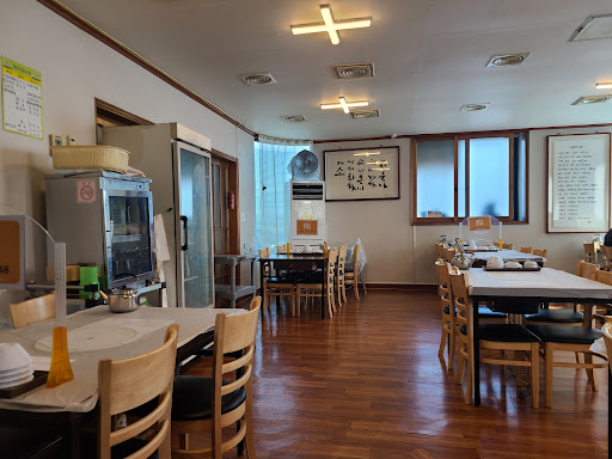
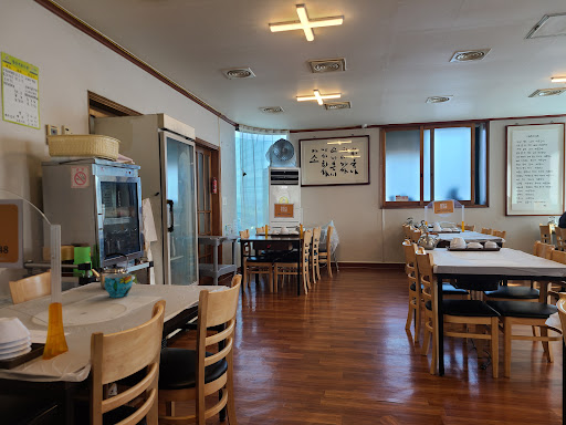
+ cup (117, 284)
